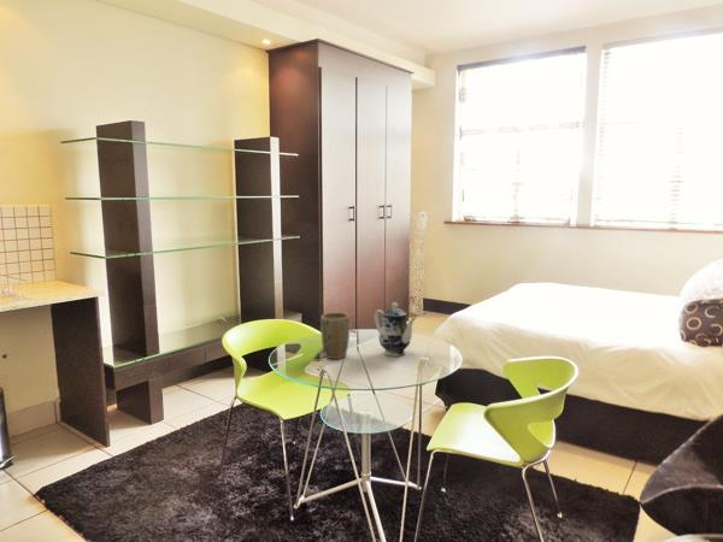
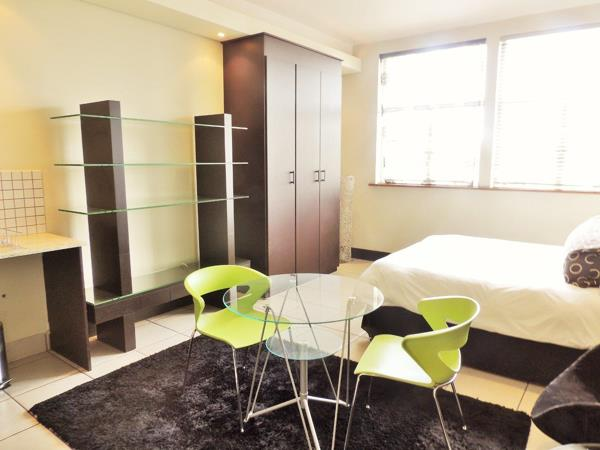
- teapot (394, 328)
- plant pot (335, 335)
